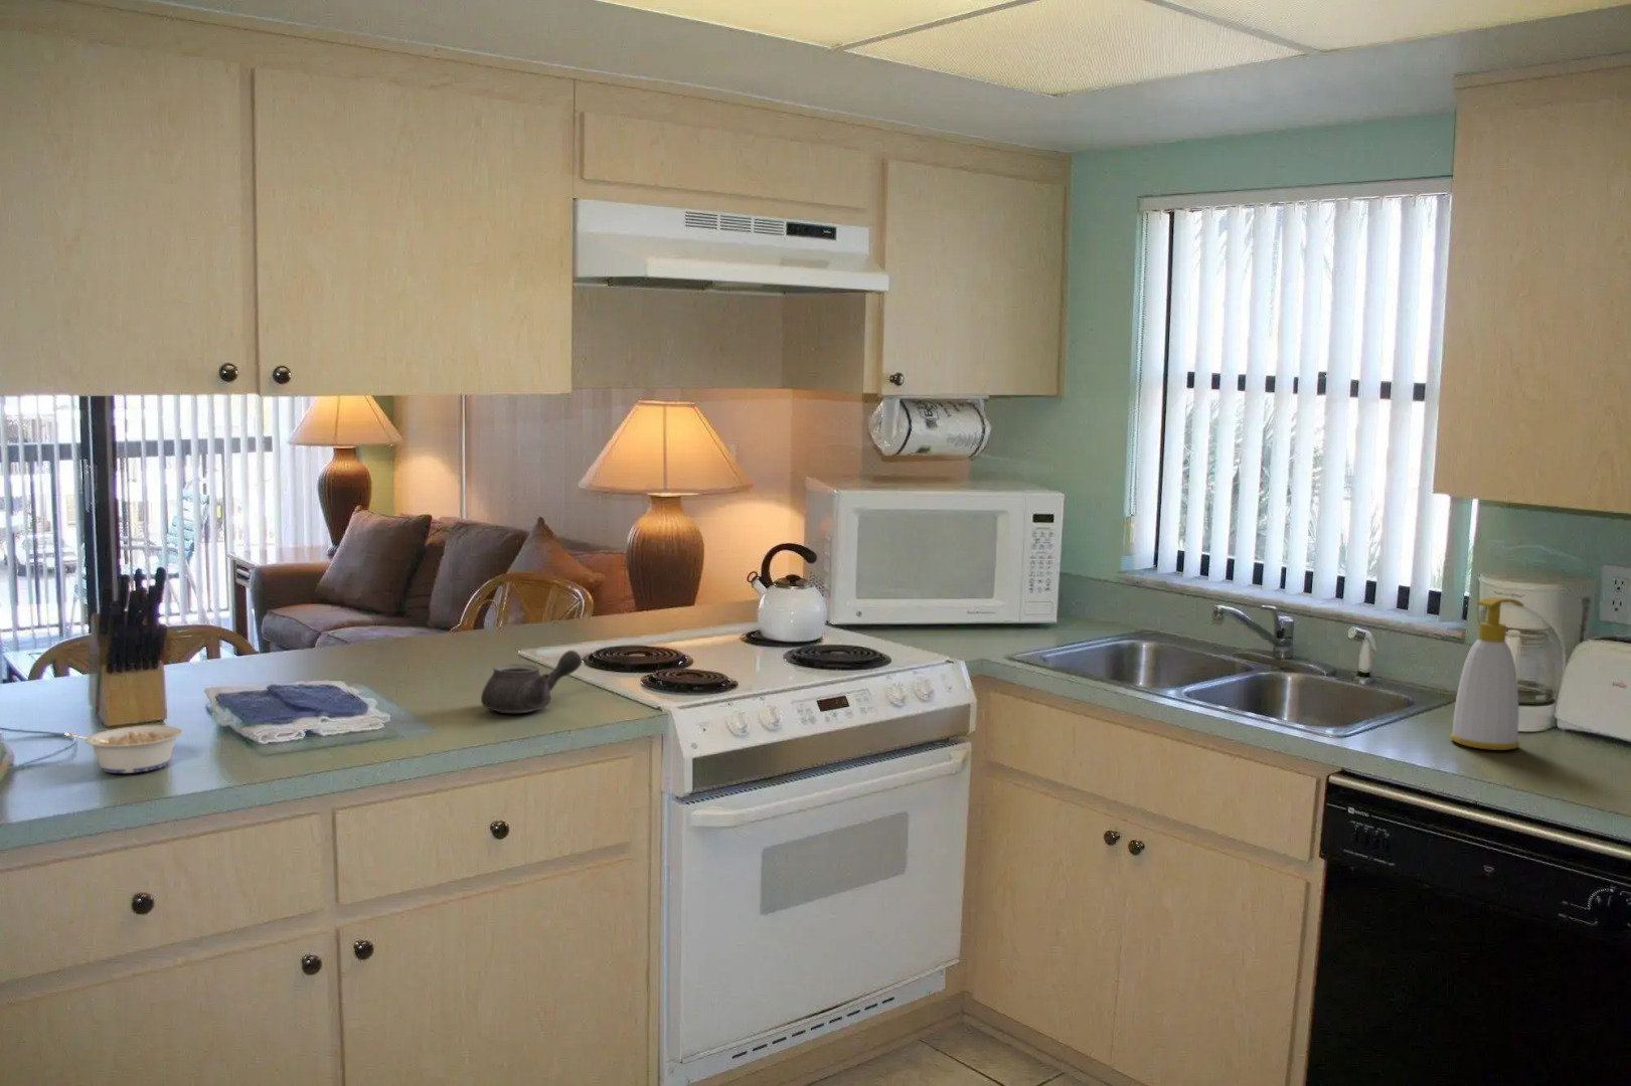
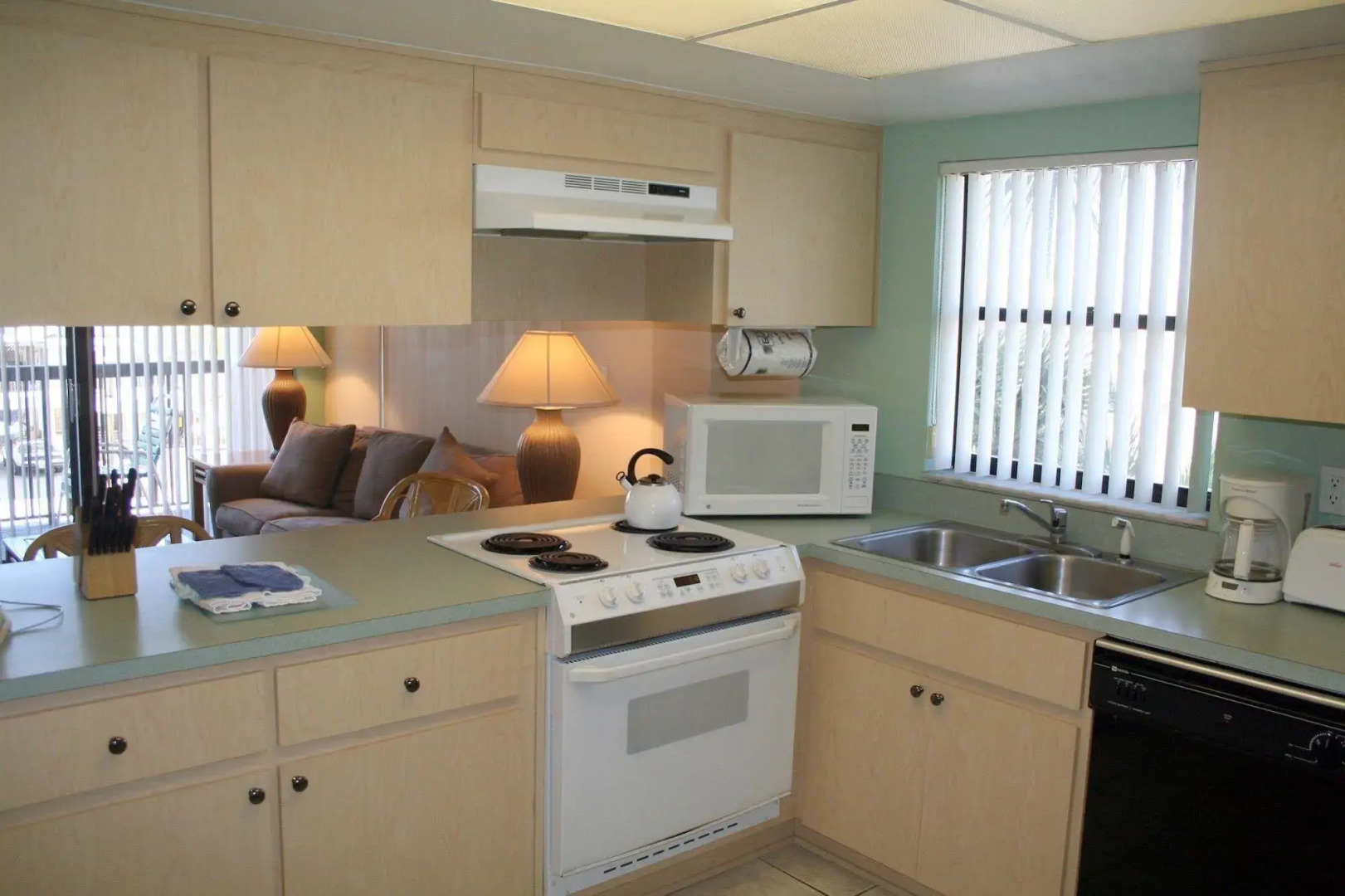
- legume (132, 748)
- soap bottle (1489, 670)
- teapot (535, 681)
